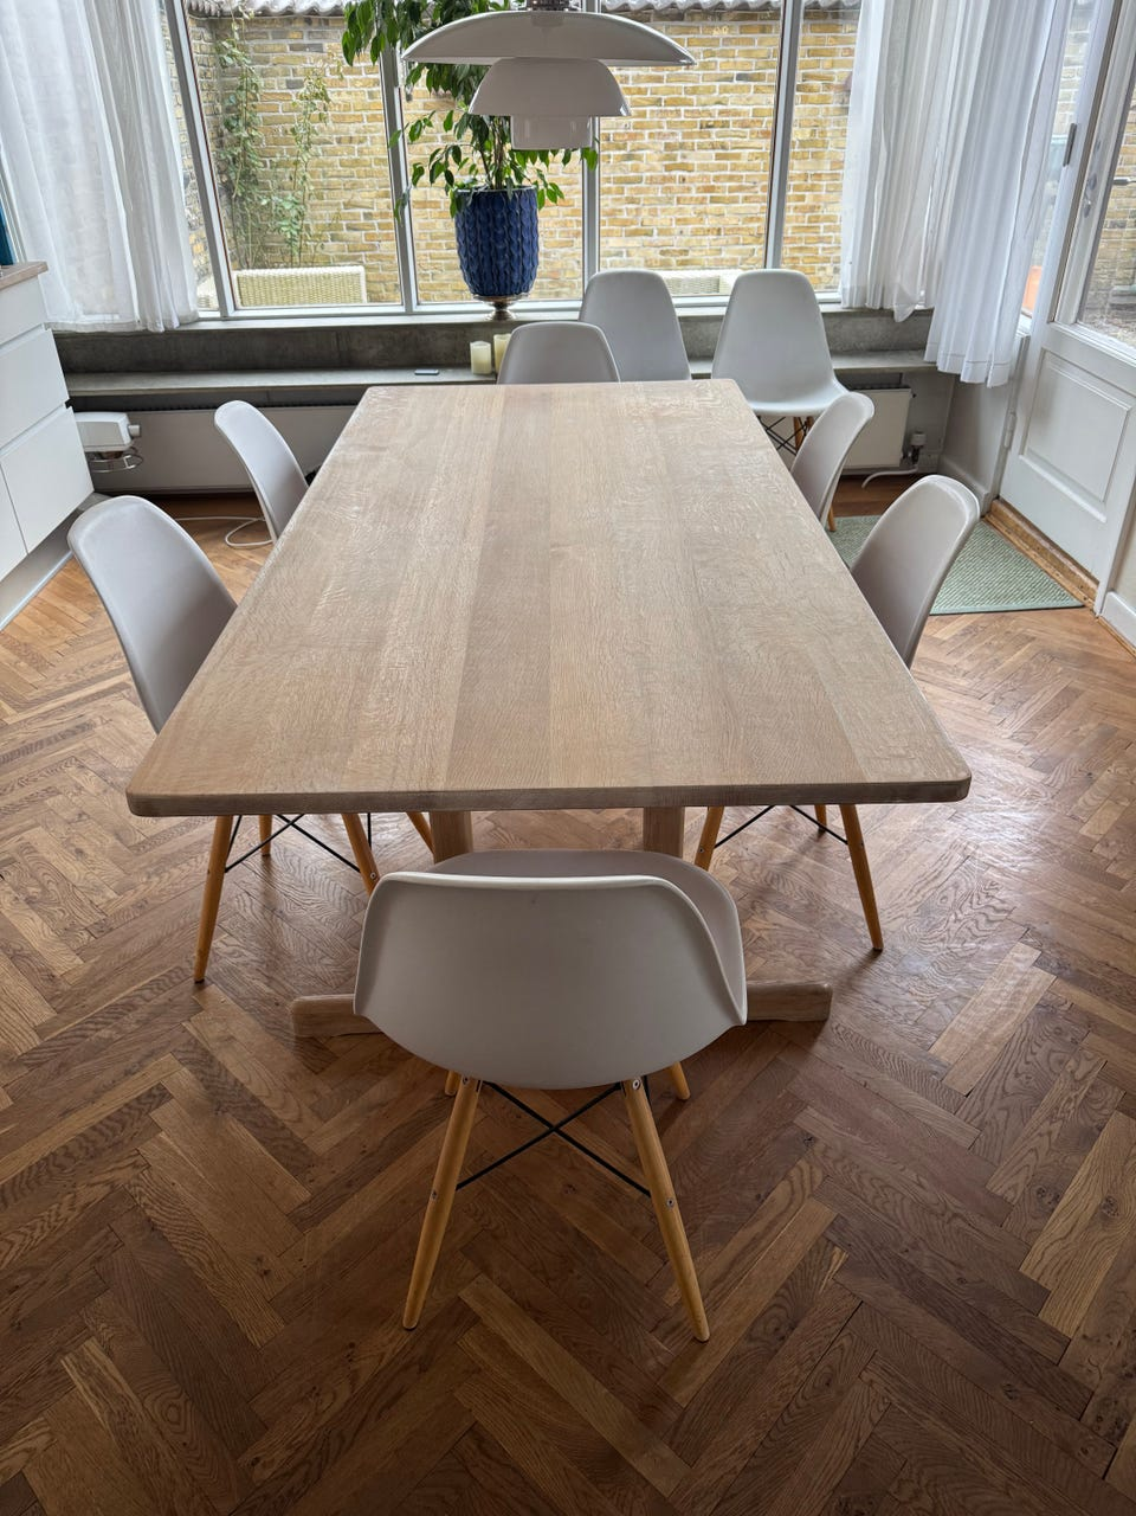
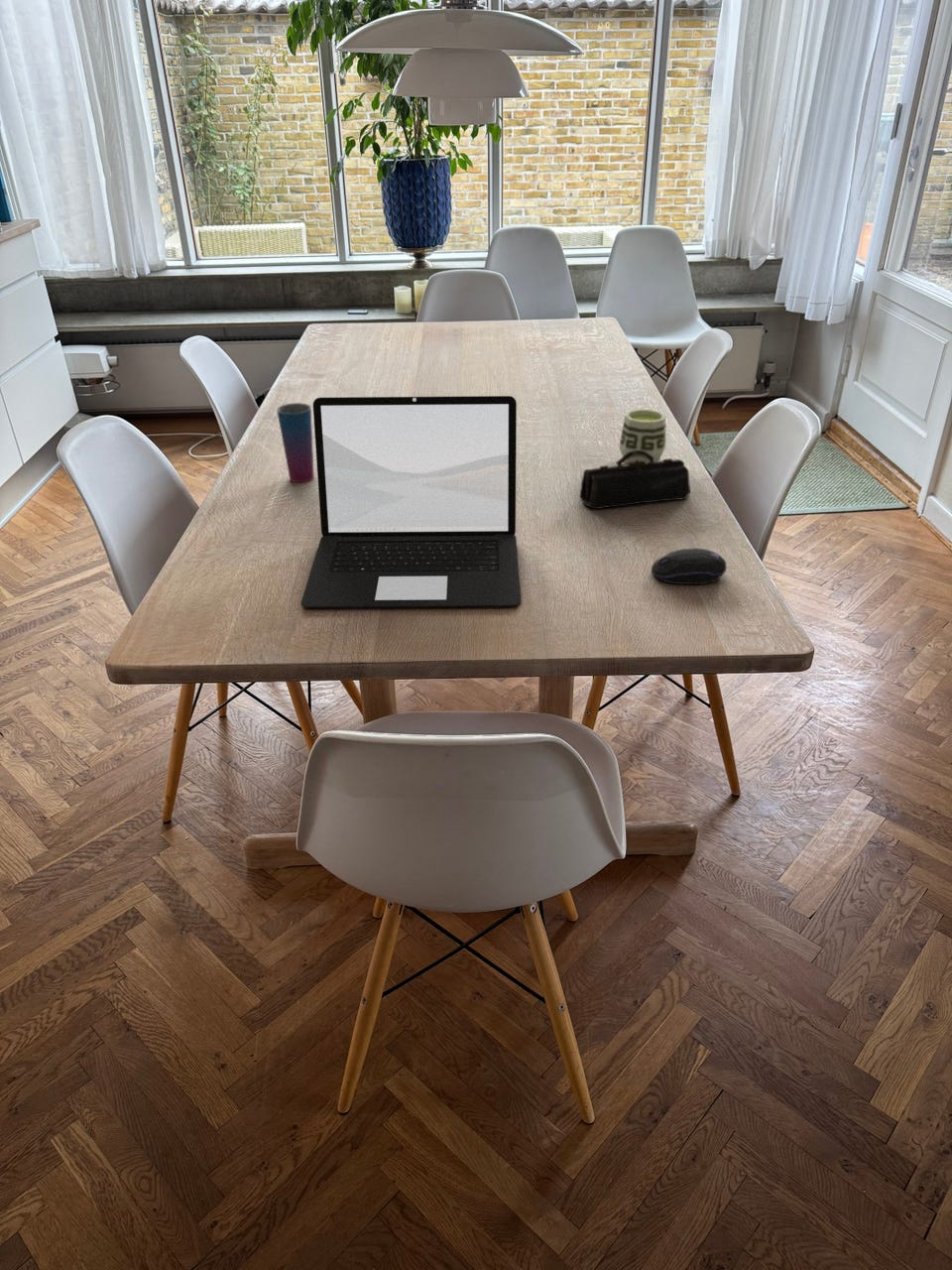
+ computer mouse (689, 564)
+ laptop (413, 498)
+ cup (298, 444)
+ cup (643, 438)
+ pencil case (636, 473)
